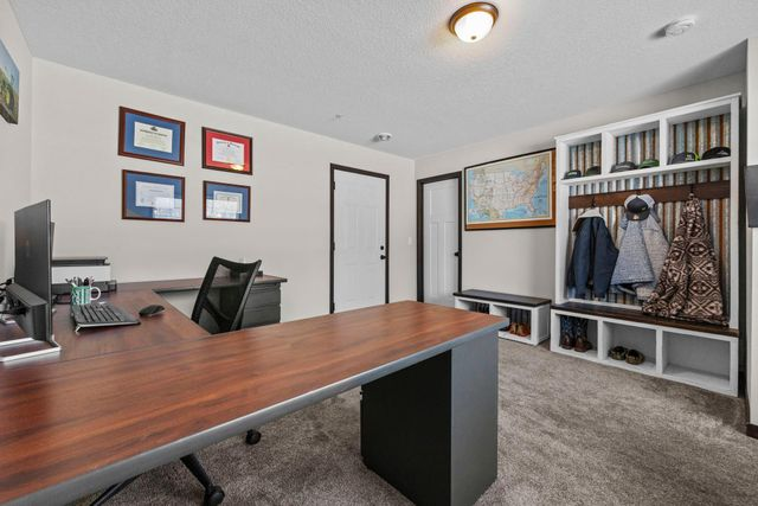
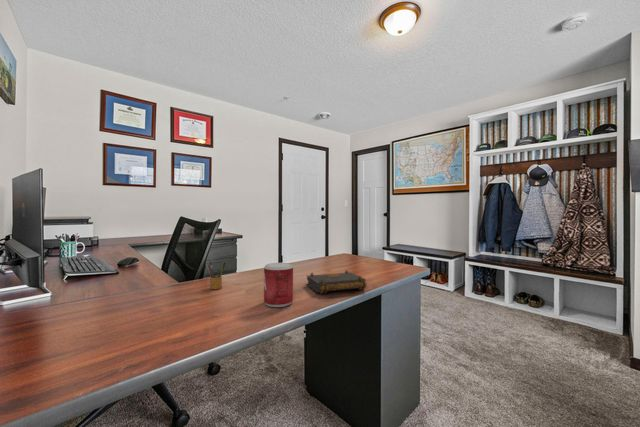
+ pencil box (217, 274)
+ book (335, 280)
+ beverage can (278, 283)
